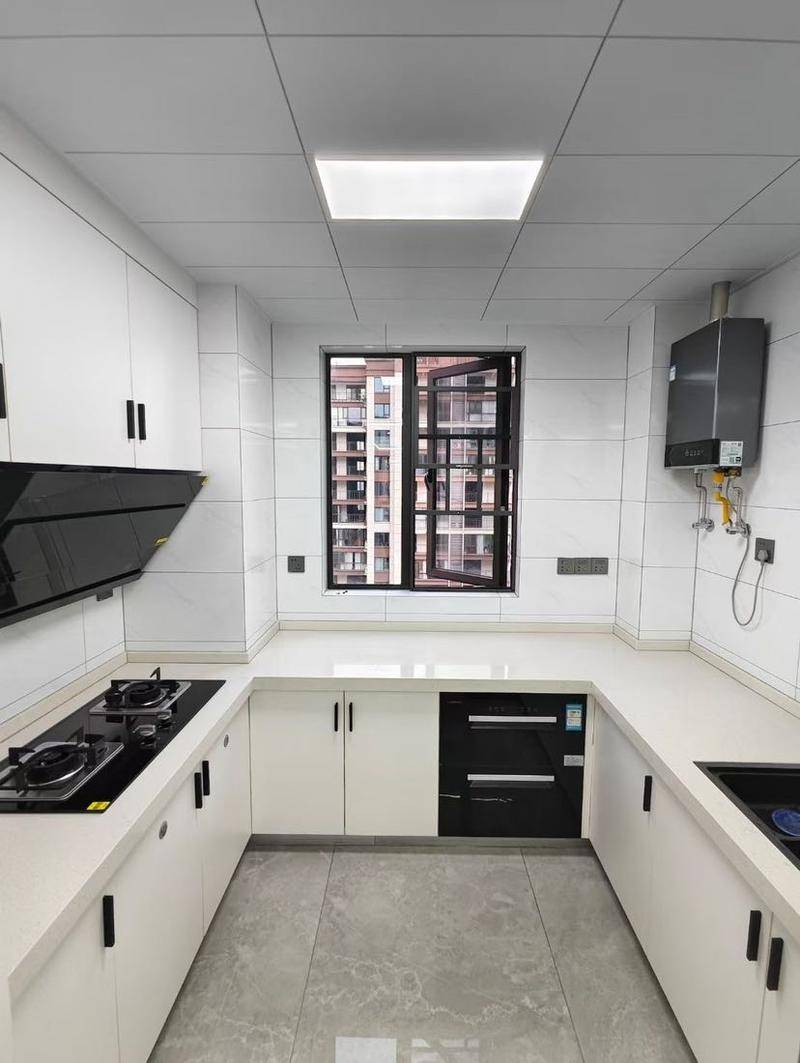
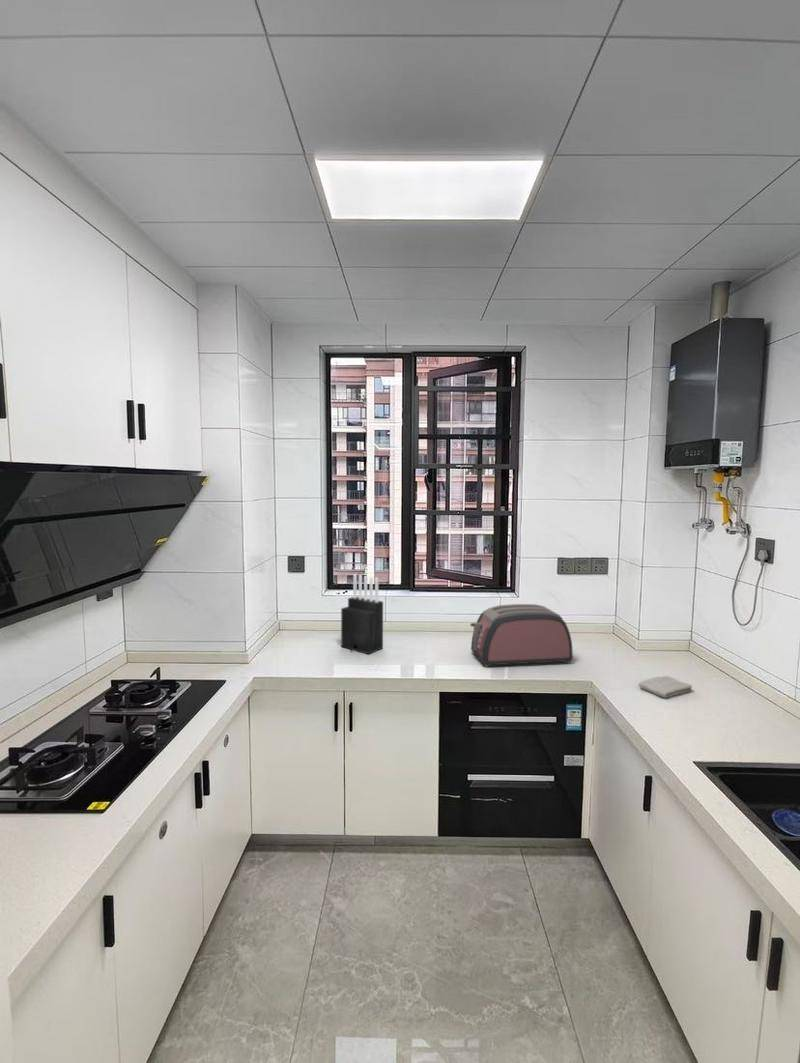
+ knife block (360, 613)
+ toaster (518, 632)
+ washcloth (665, 686)
